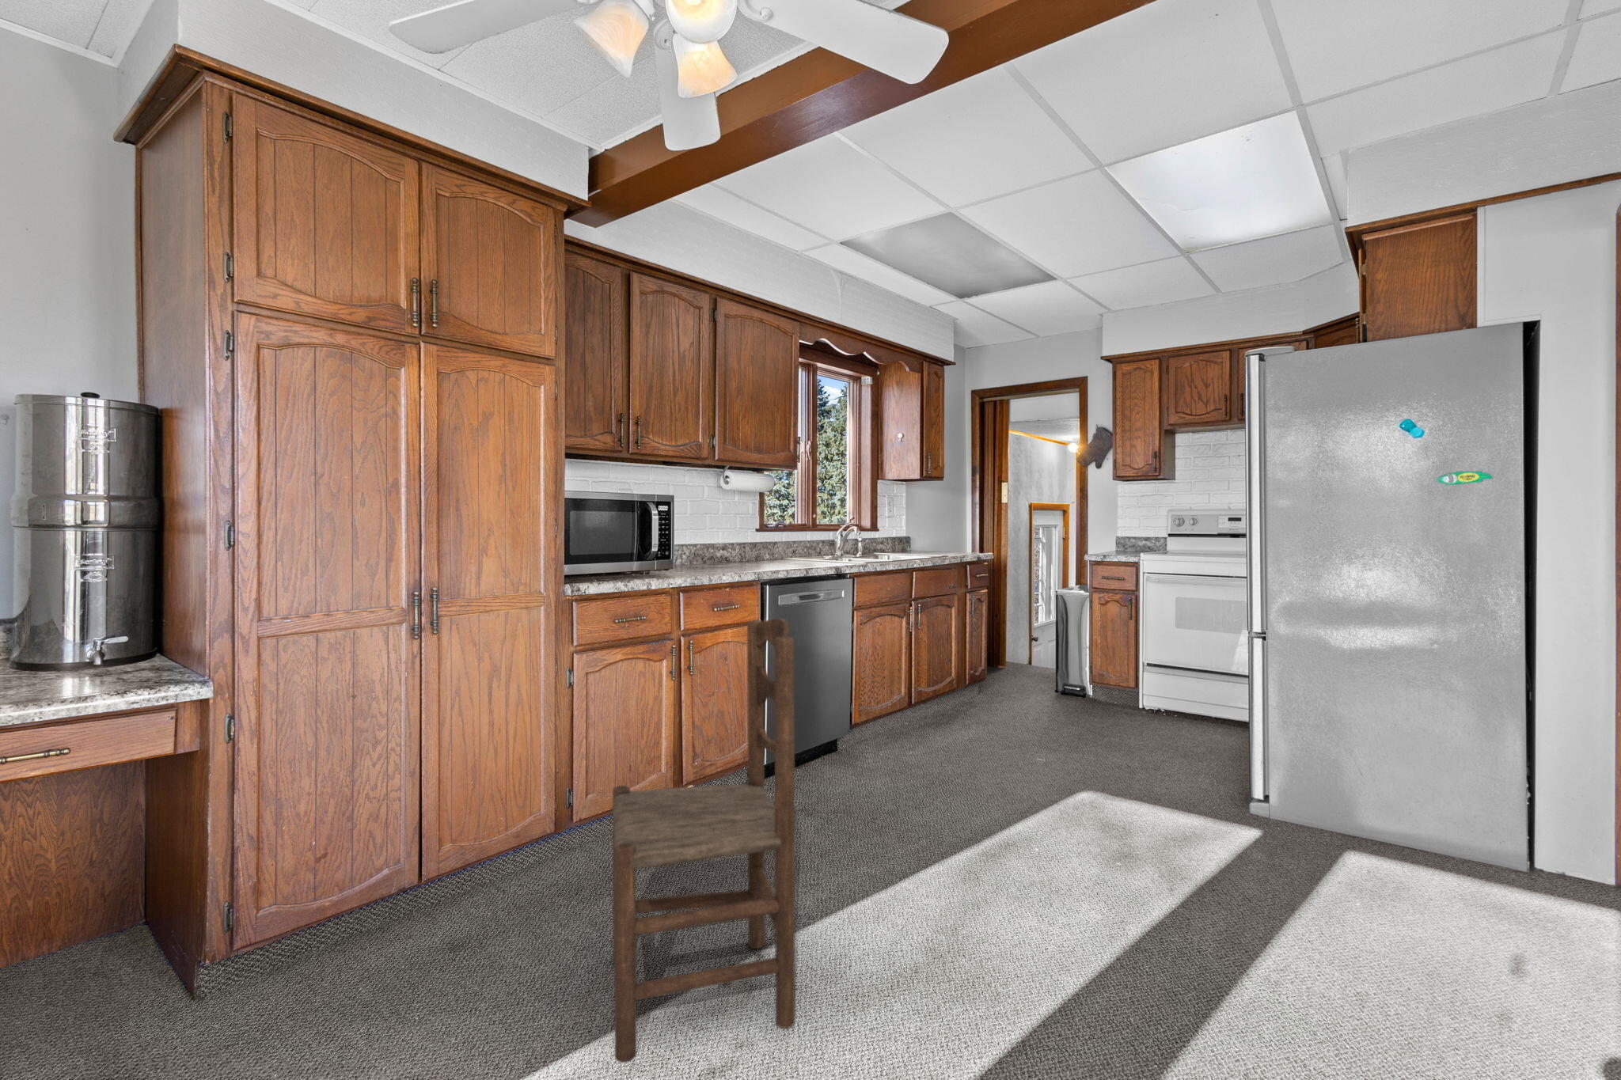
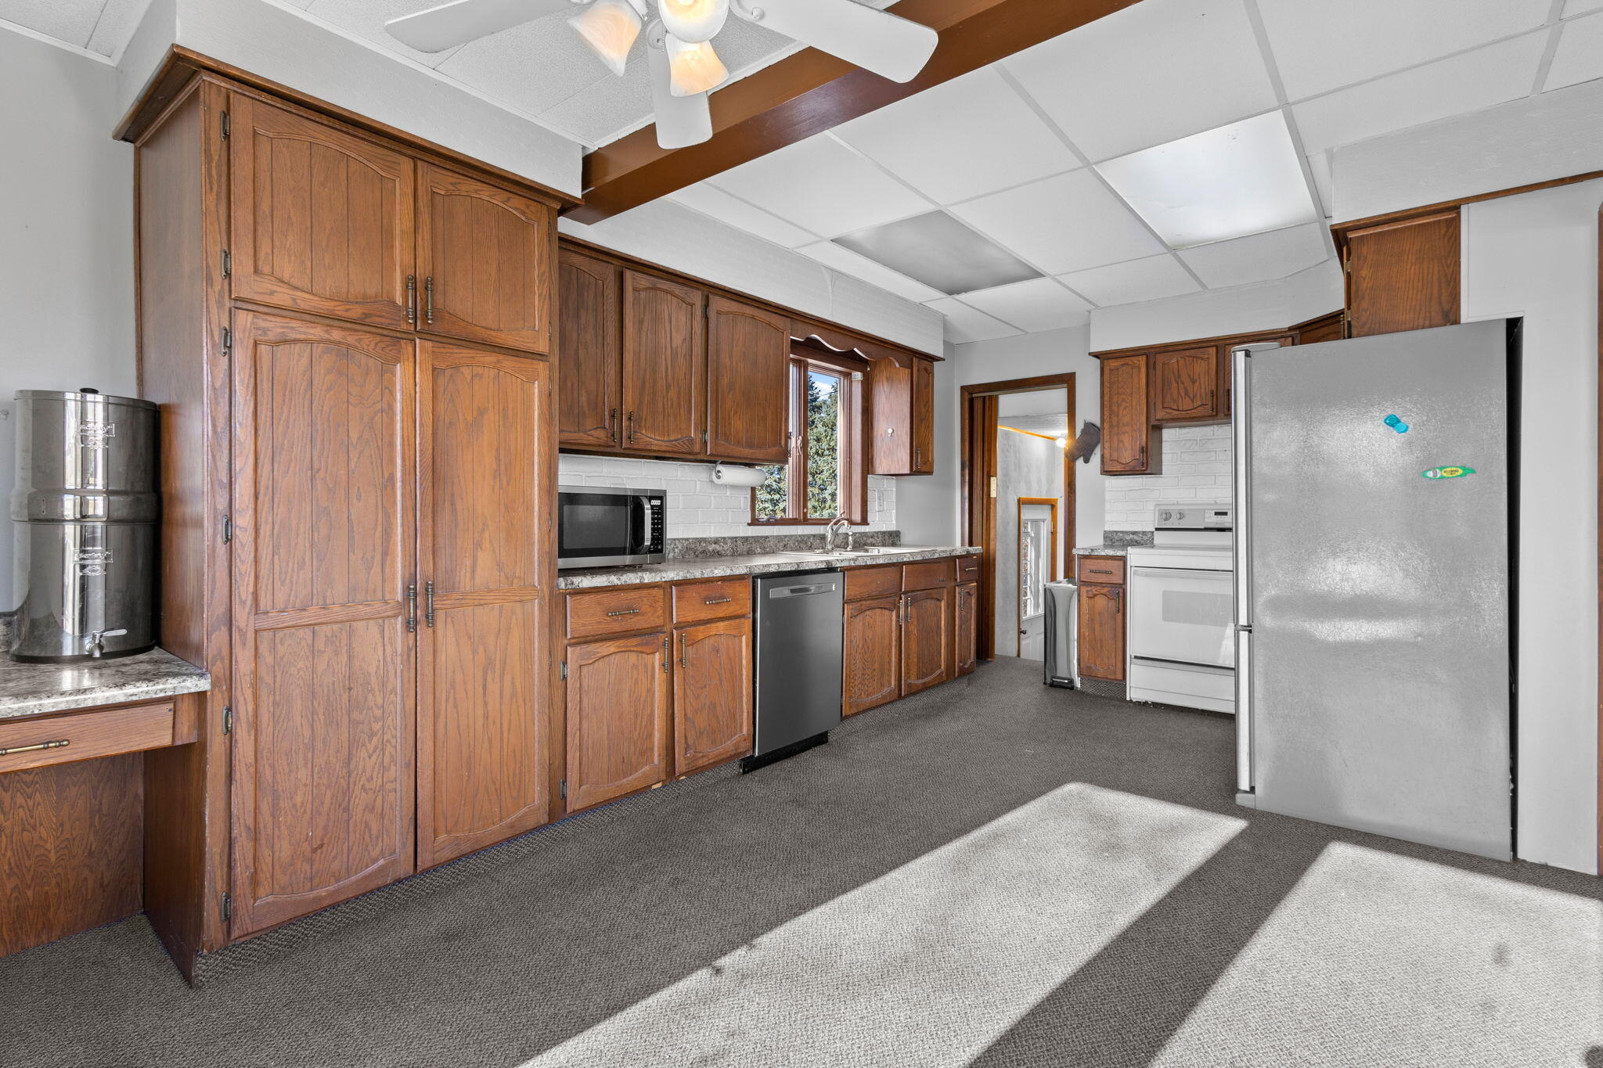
- dining chair (701, 806)
